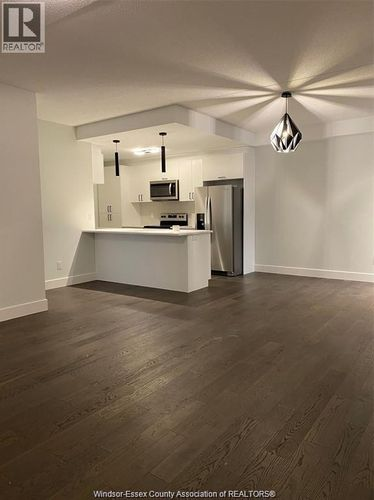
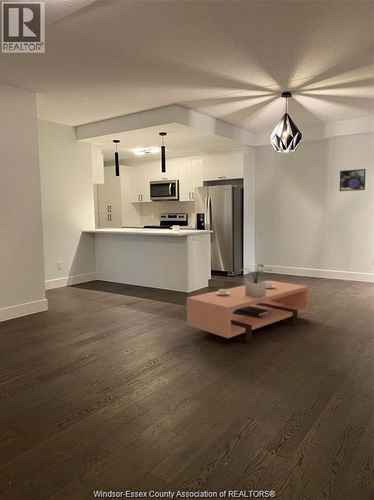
+ coffee table (251, 306)
+ potted plant (256, 280)
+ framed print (352, 180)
